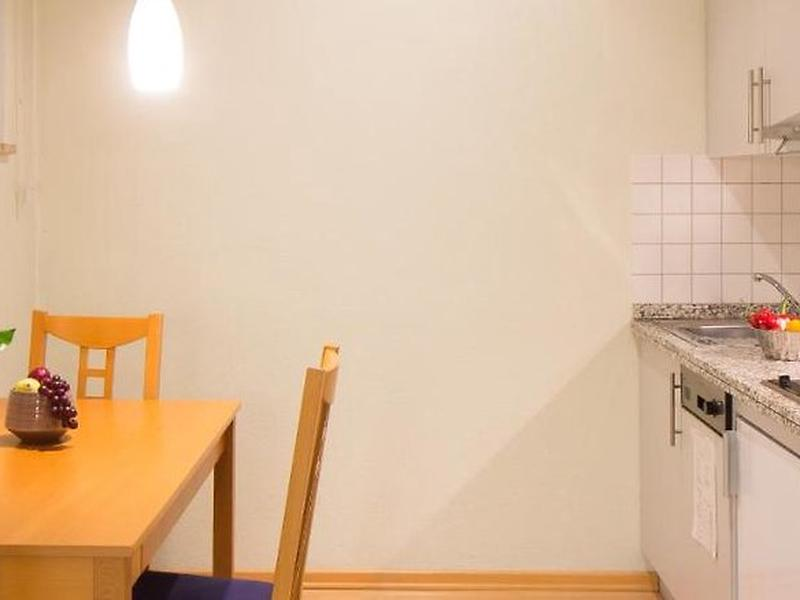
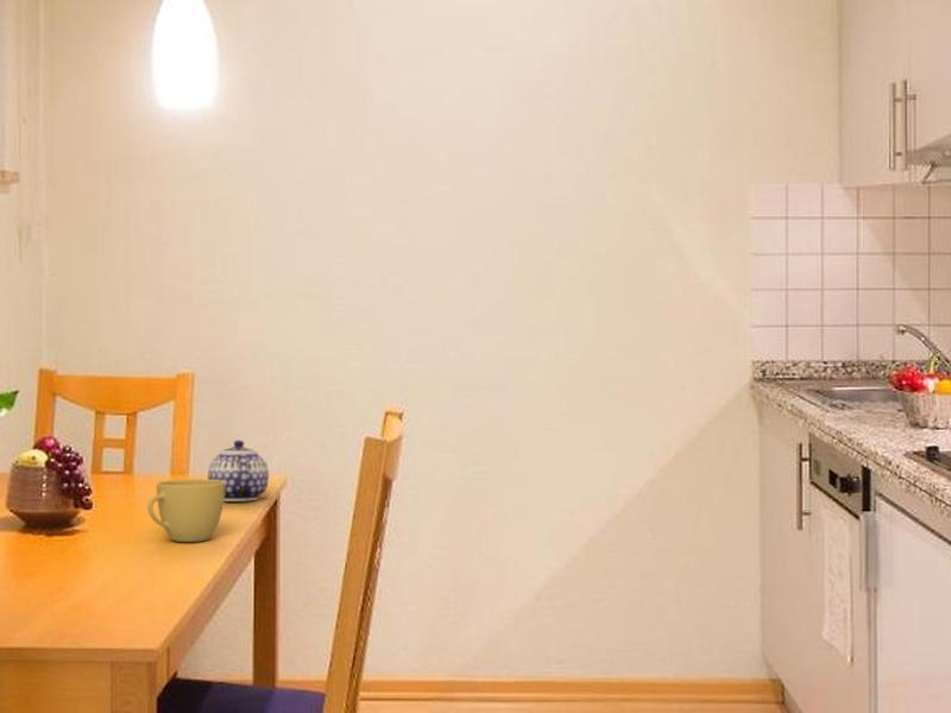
+ teapot (238, 469)
+ cup (183, 511)
